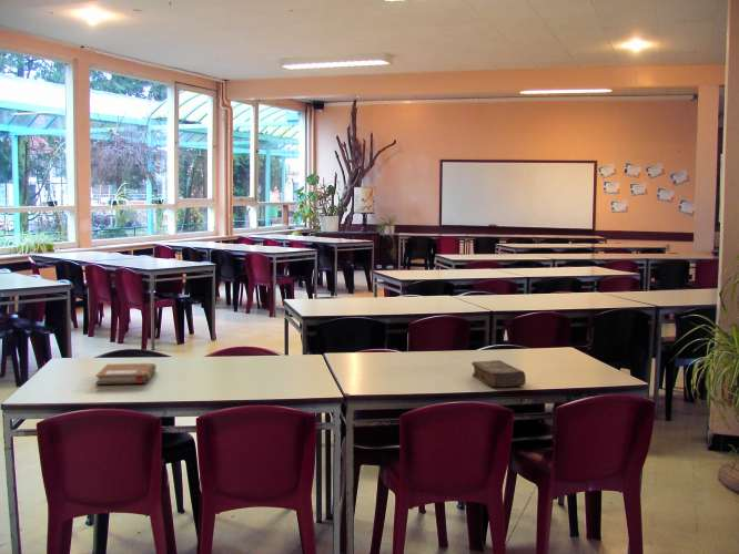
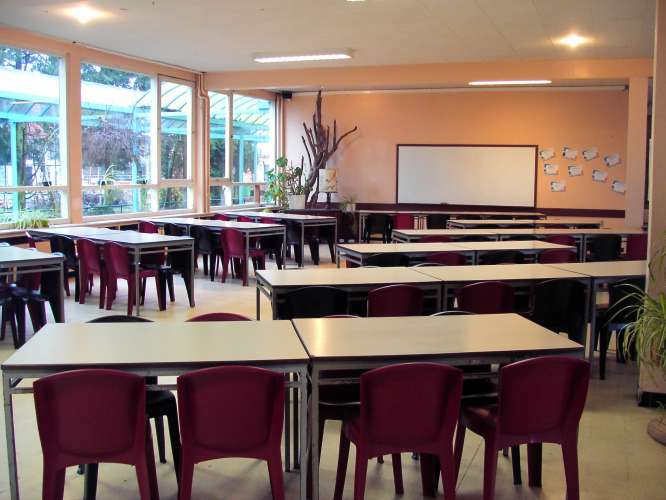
- notebook (126, 373)
- book (497, 372)
